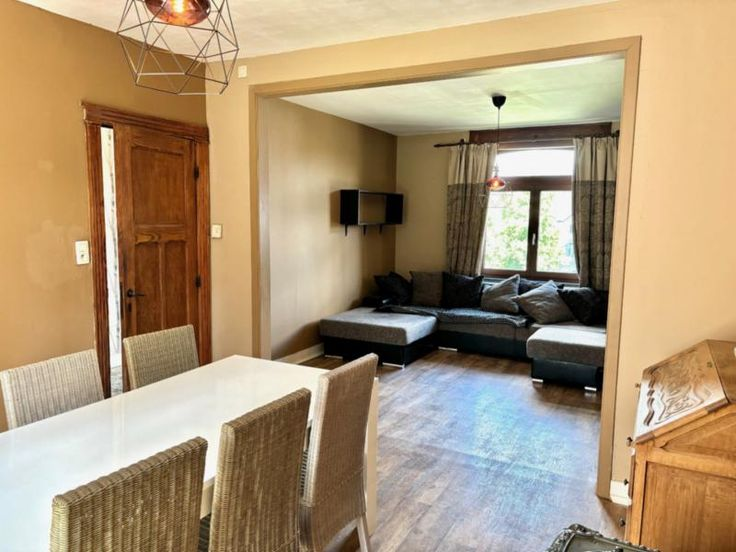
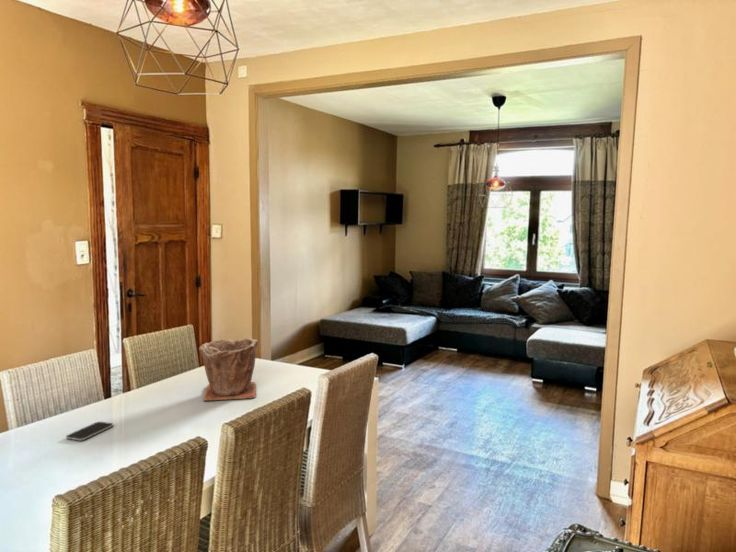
+ plant pot (230, 366)
+ smartphone (90, 430)
